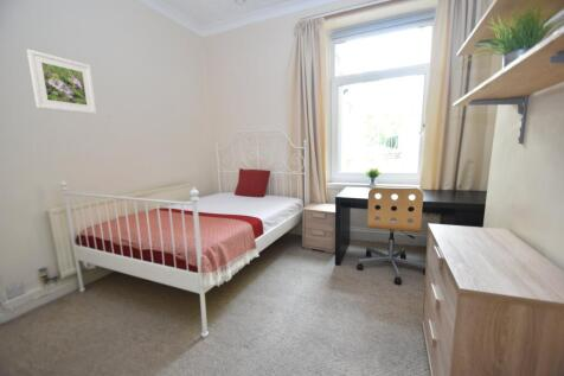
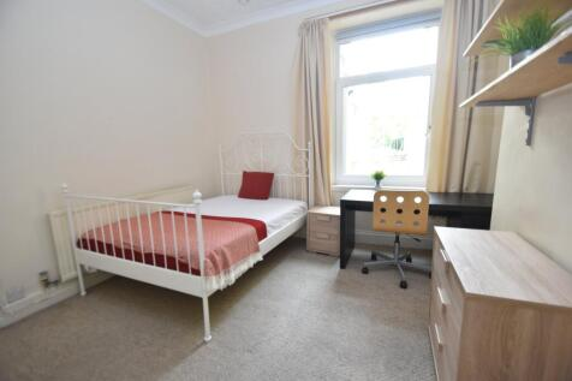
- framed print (65, 84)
